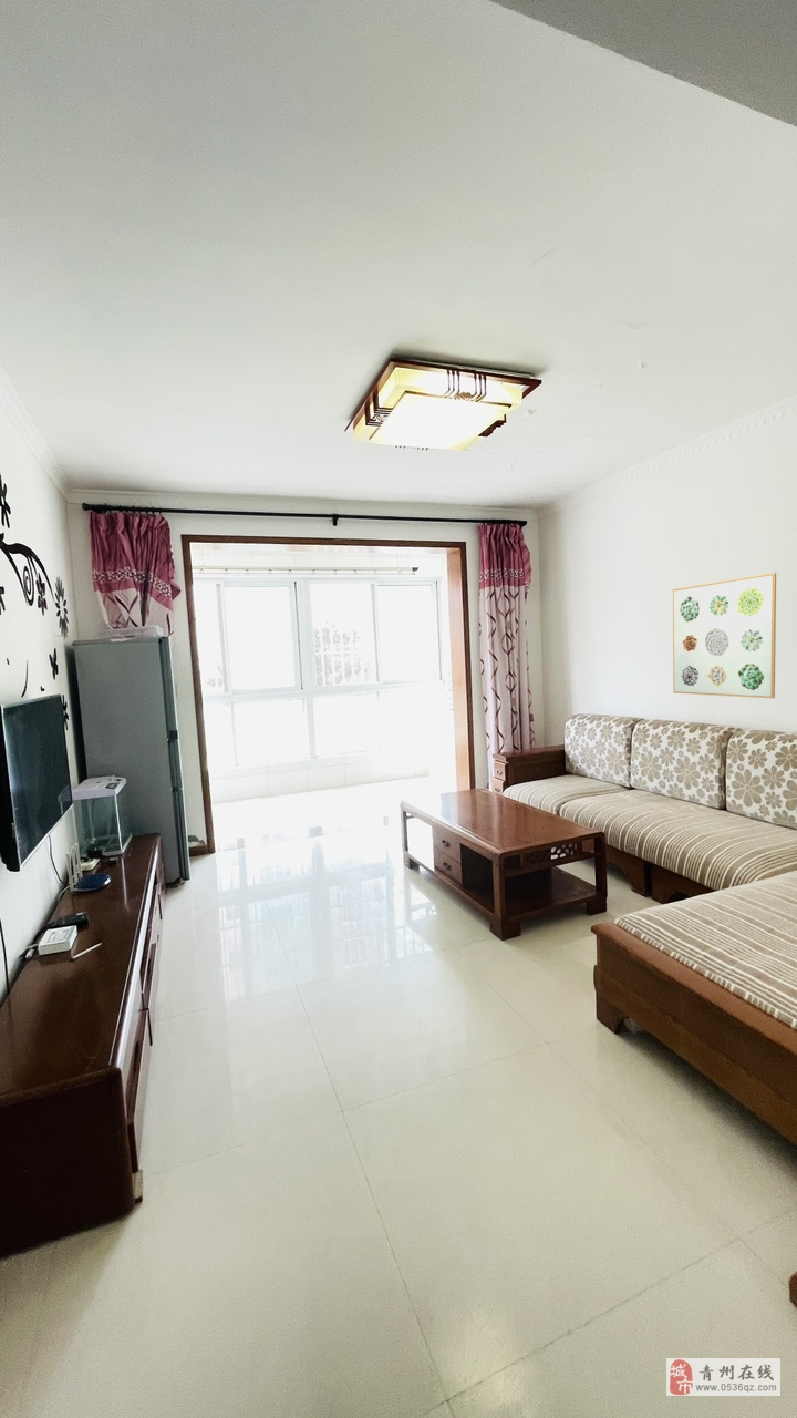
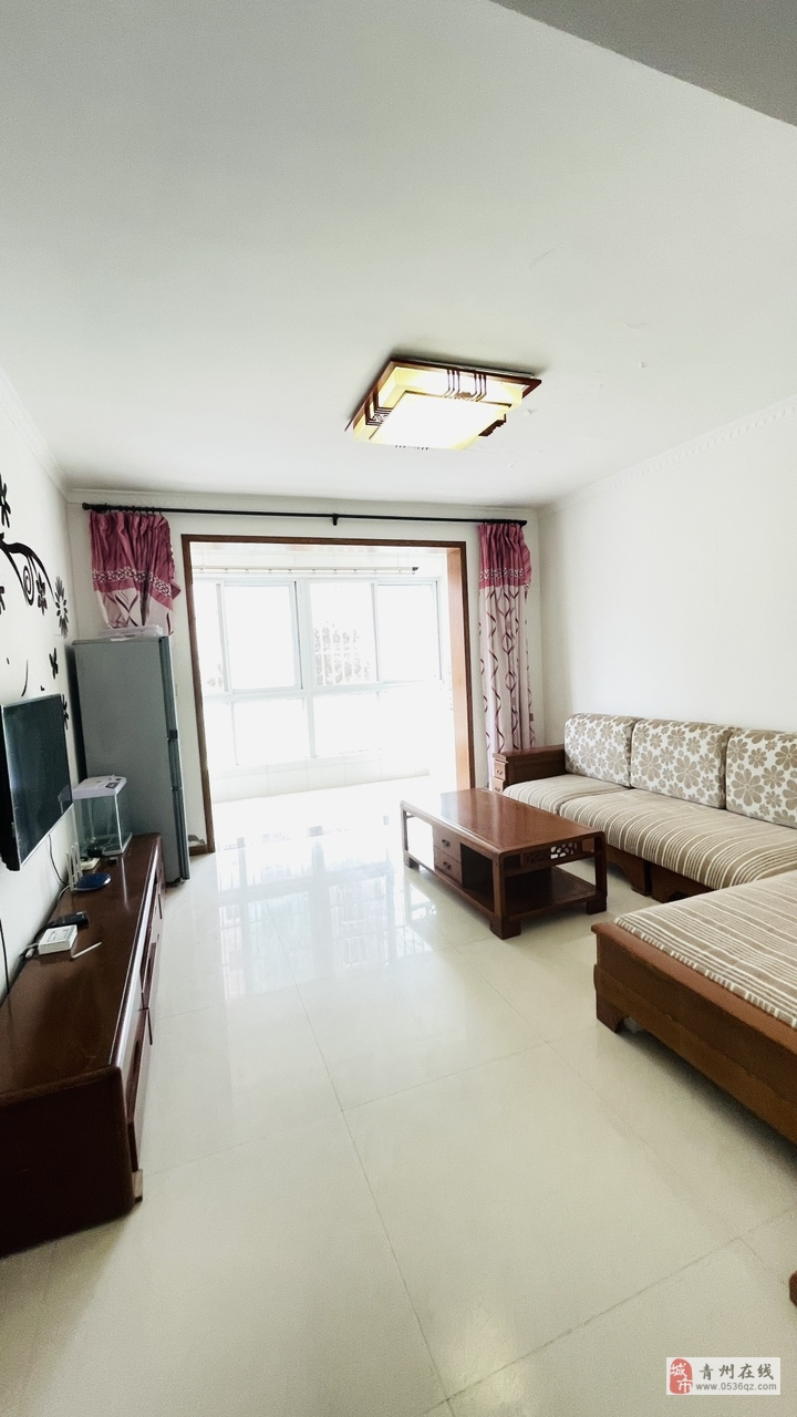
- wall art (718, 639)
